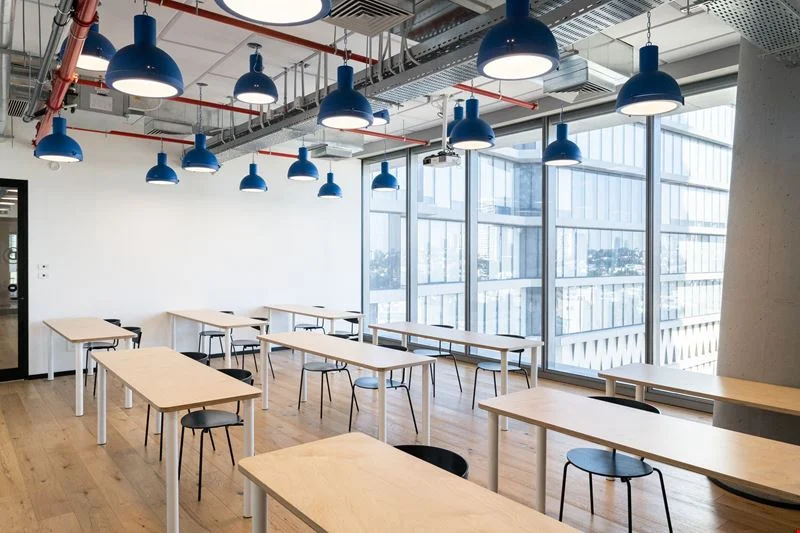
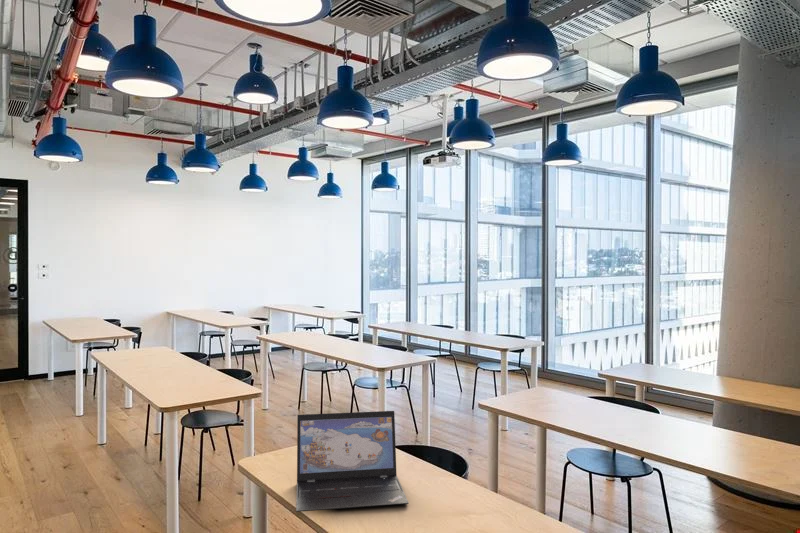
+ laptop (349, 457)
